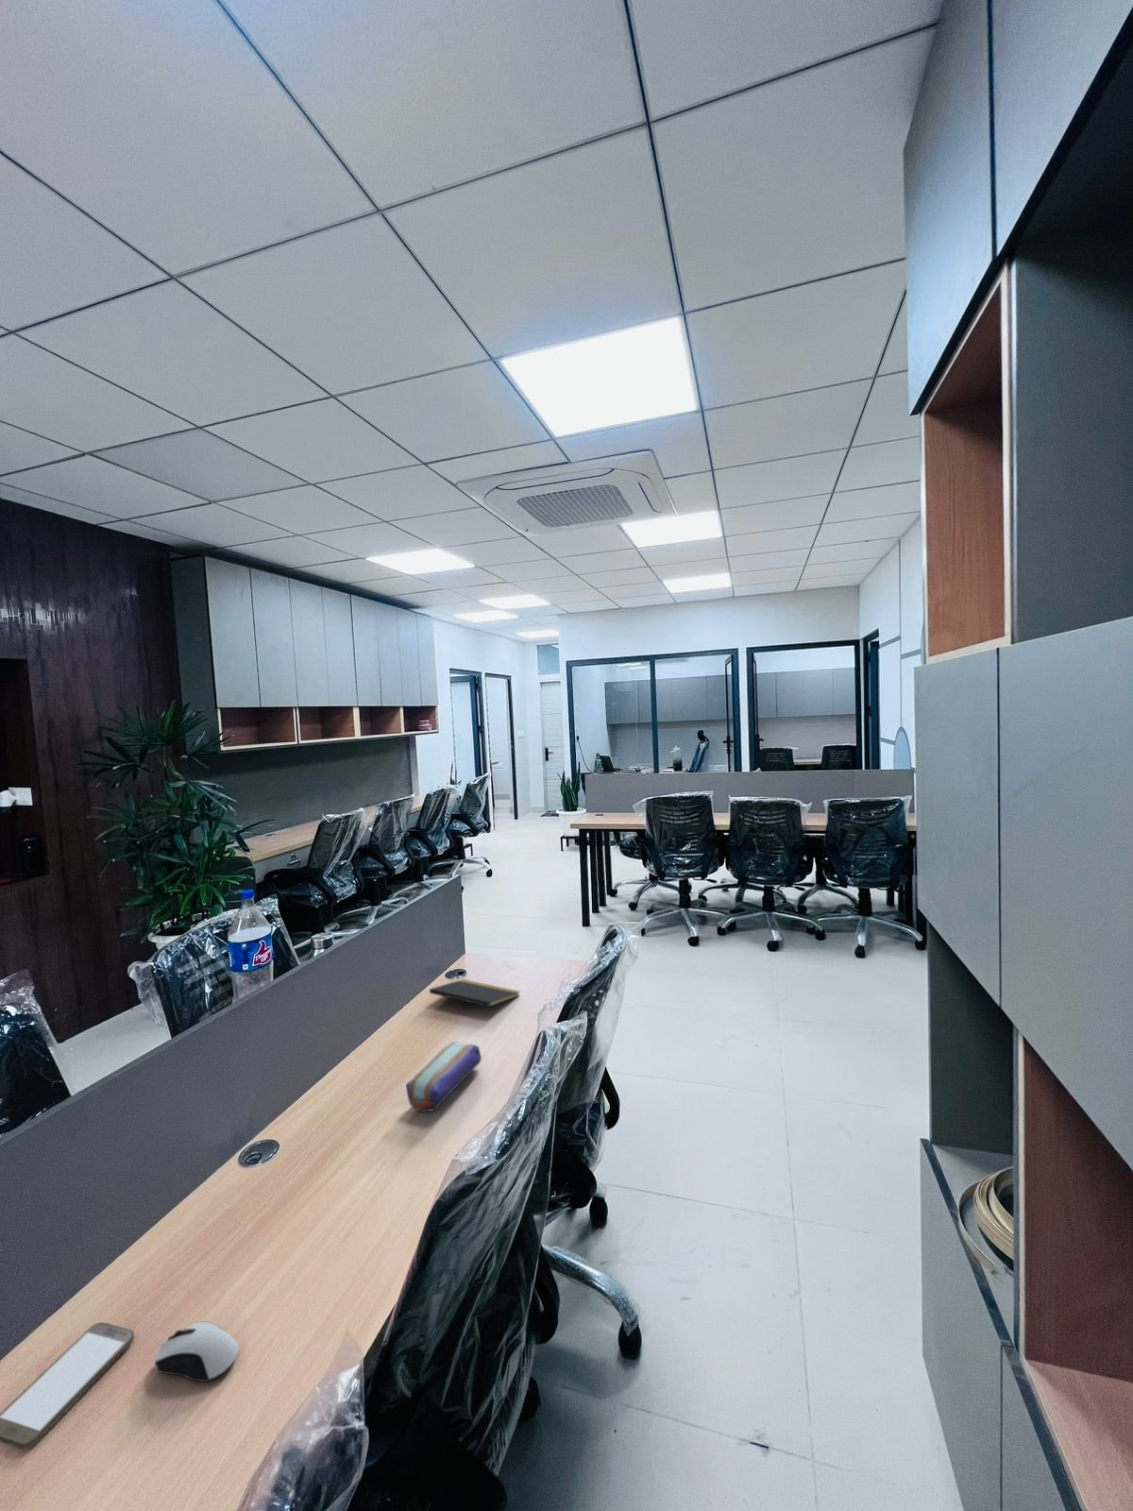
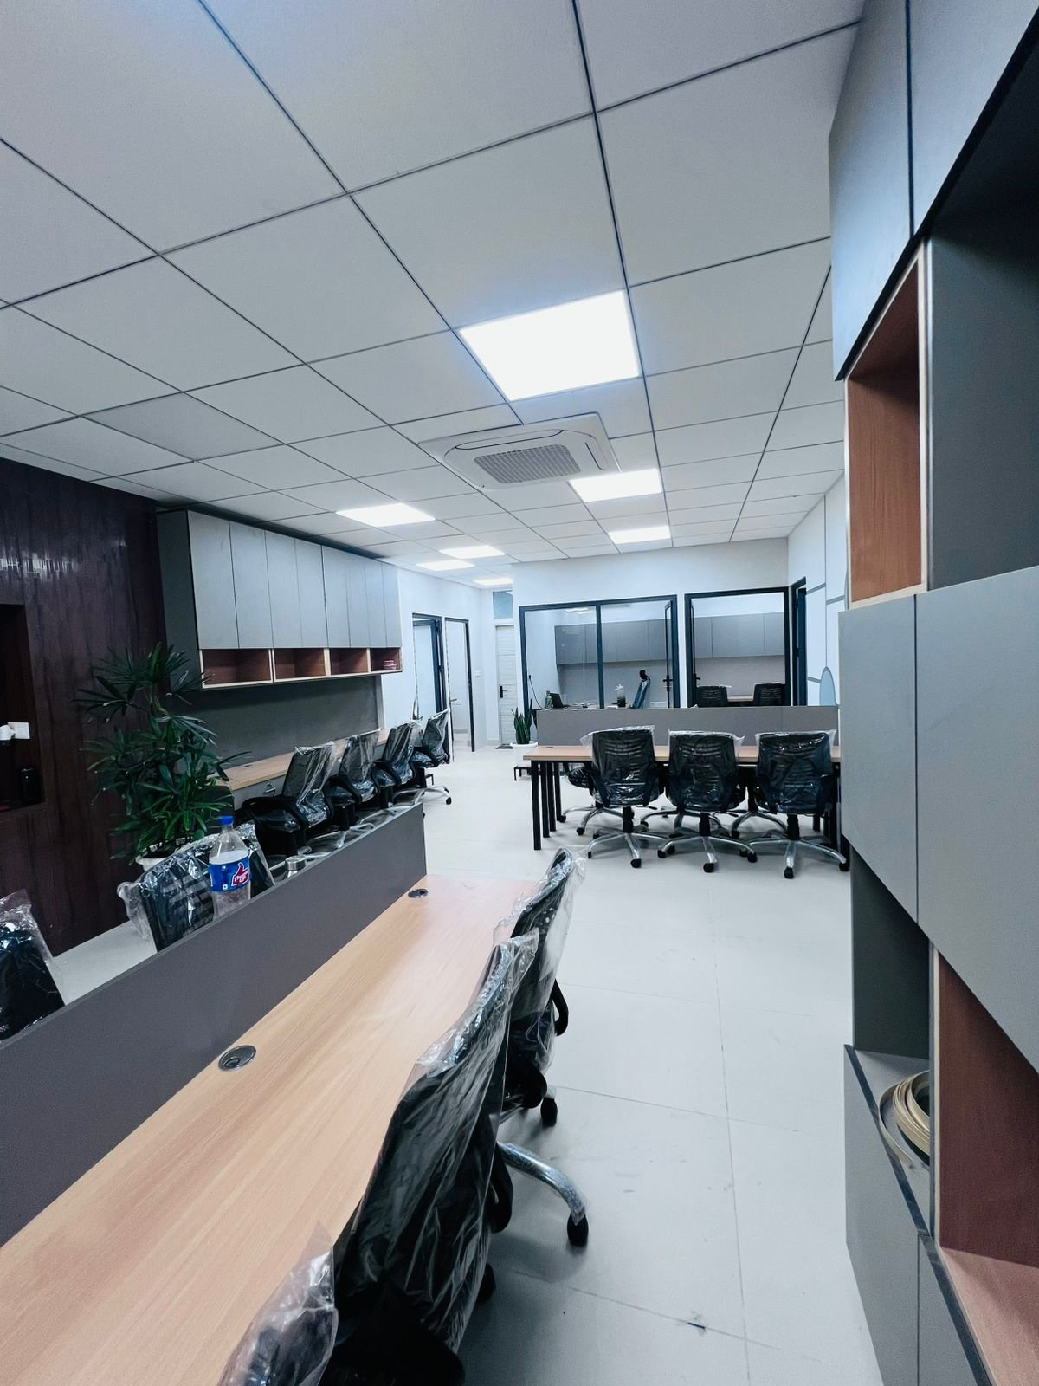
- smartphone (65, 1380)
- computer mouse (199, 1346)
- pencil case (445, 1073)
- notepad (475, 991)
